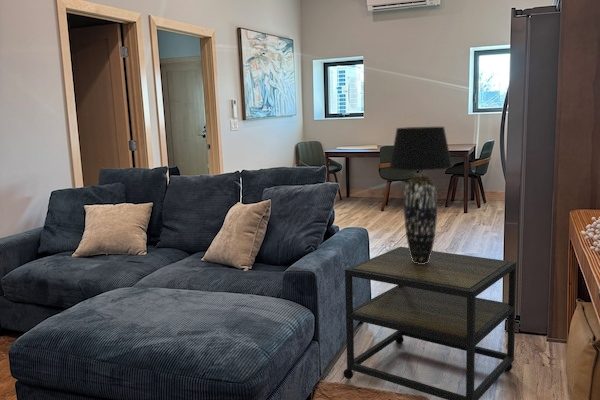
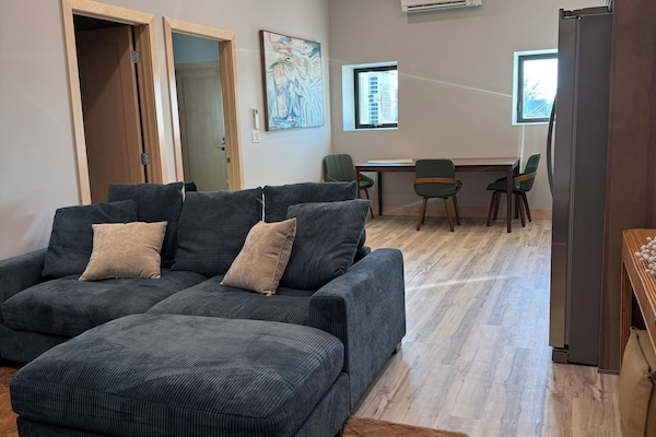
- side table (428, 320)
- table lamp (420, 195)
